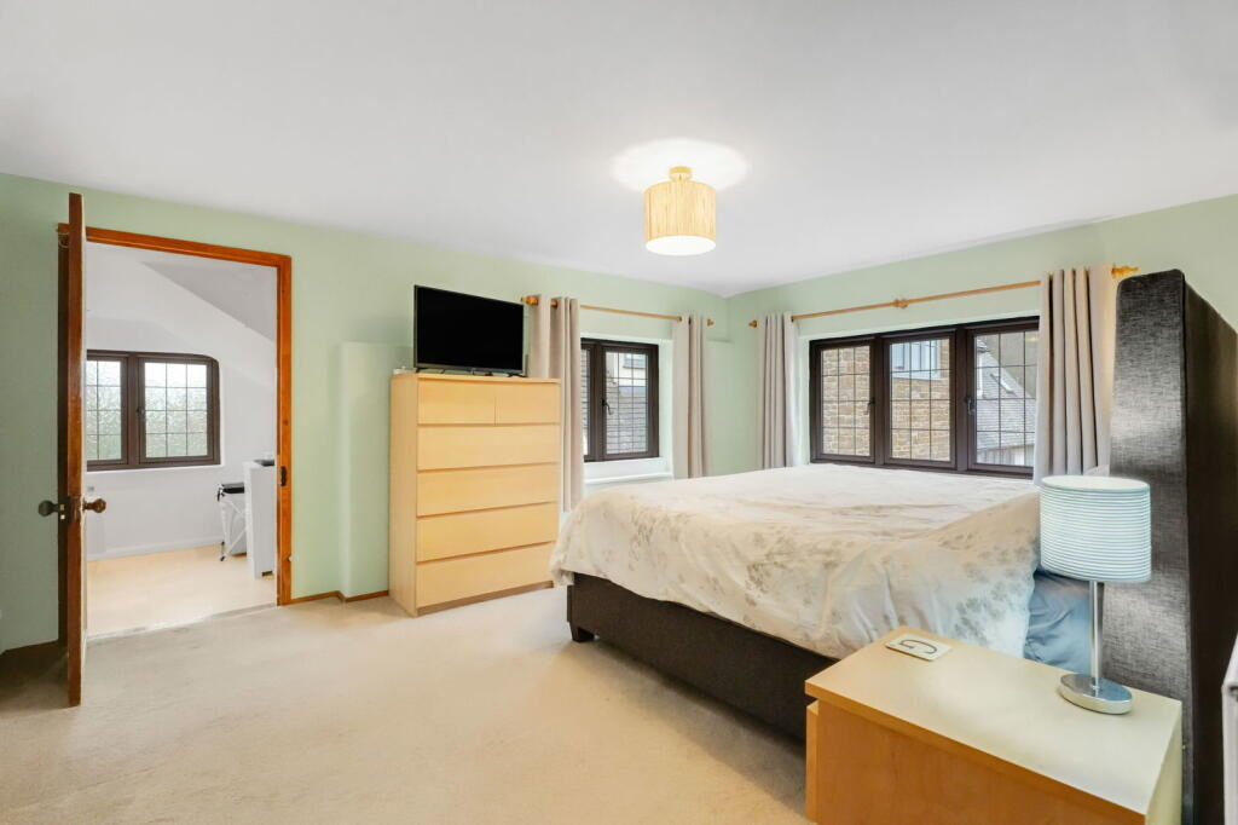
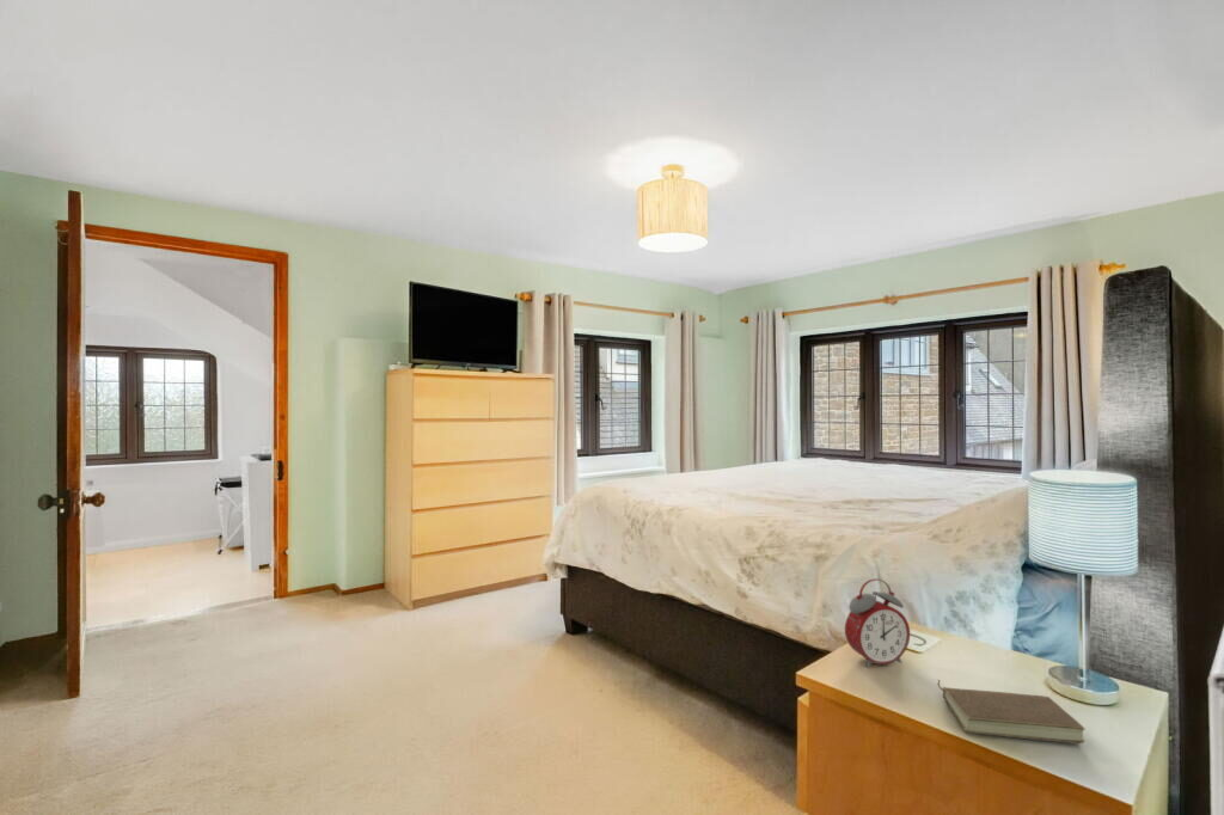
+ book (1002, 706)
+ alarm clock (876, 619)
